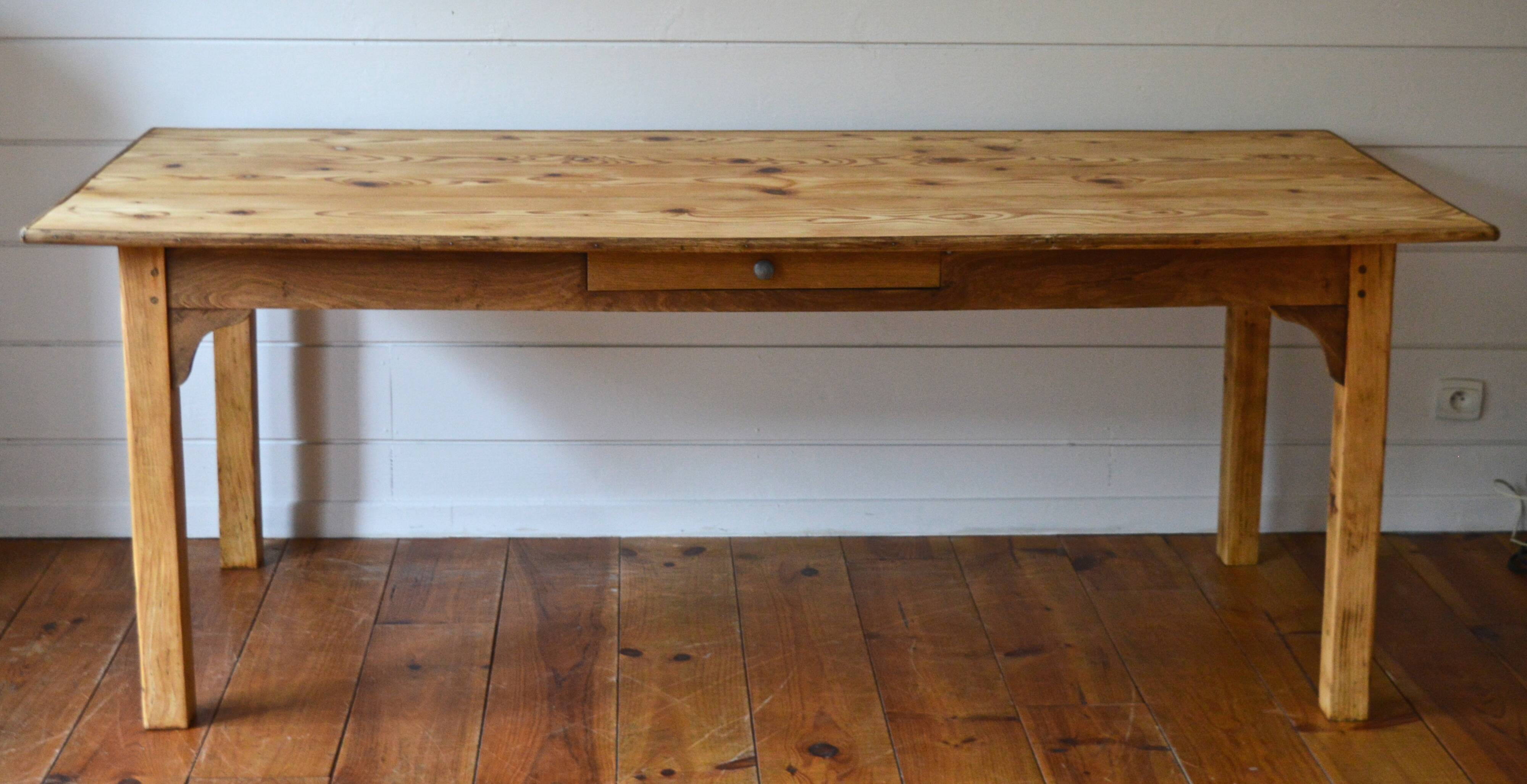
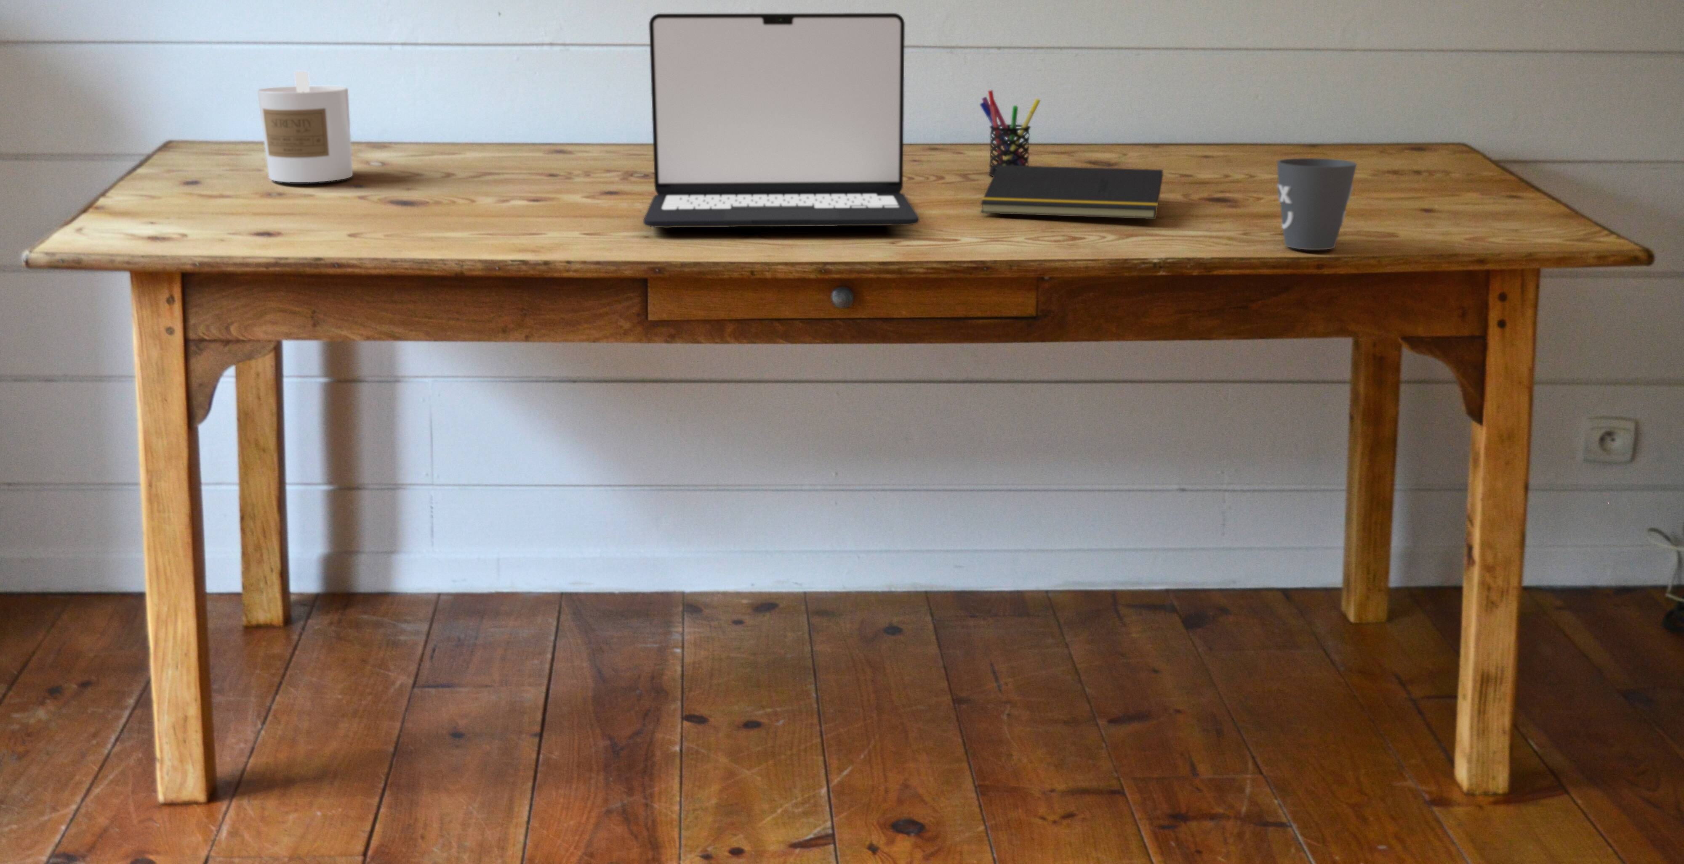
+ pen holder (1008, 133)
+ notepad (1073, 191)
+ candle (307, 125)
+ laptop (780, 117)
+ mug (1309, 203)
